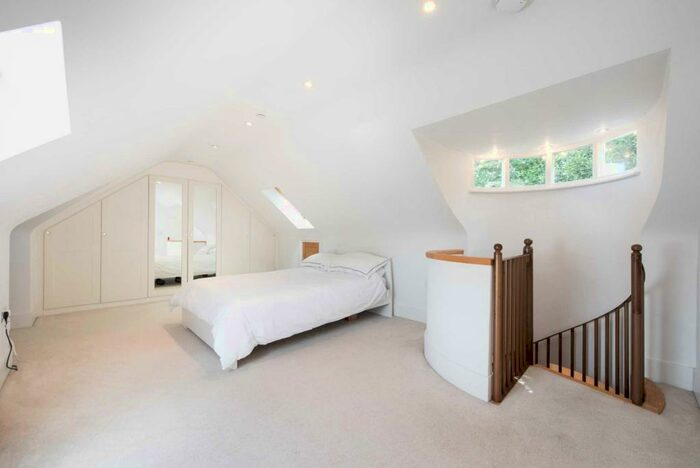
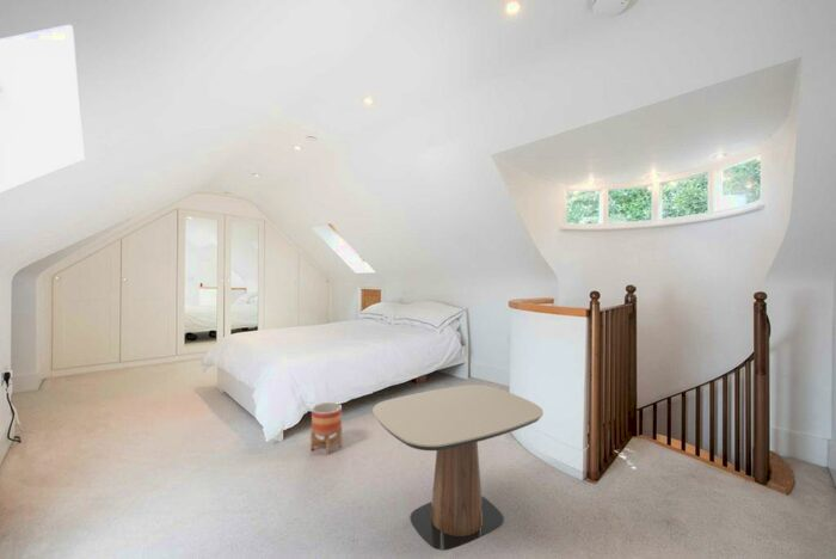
+ planter (326, 426)
+ side table (456, 462)
